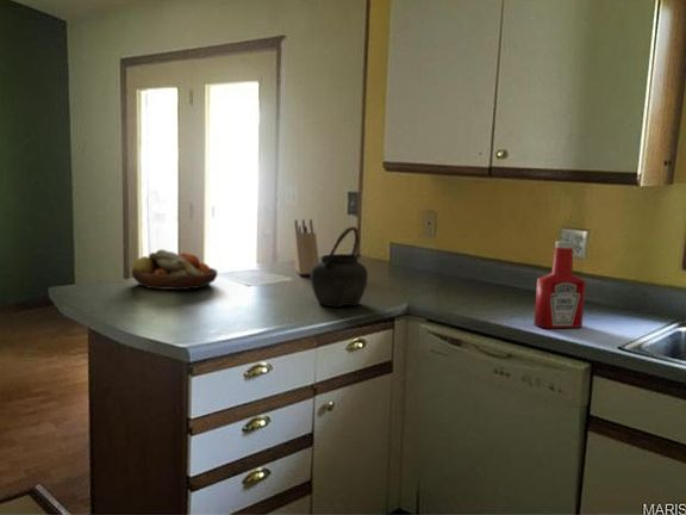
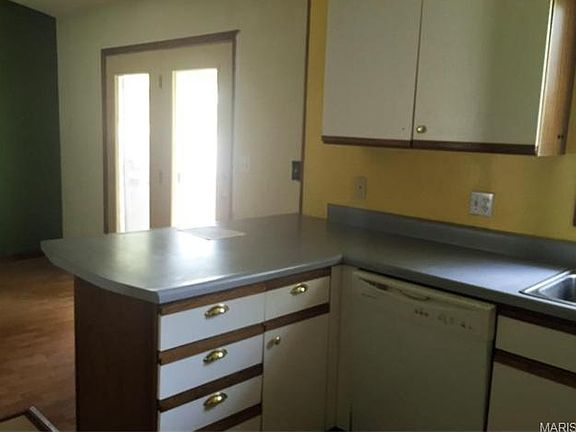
- soap bottle (561, 284)
- kettle (344, 263)
- fruit bowl (175, 266)
- knife block (306, 246)
